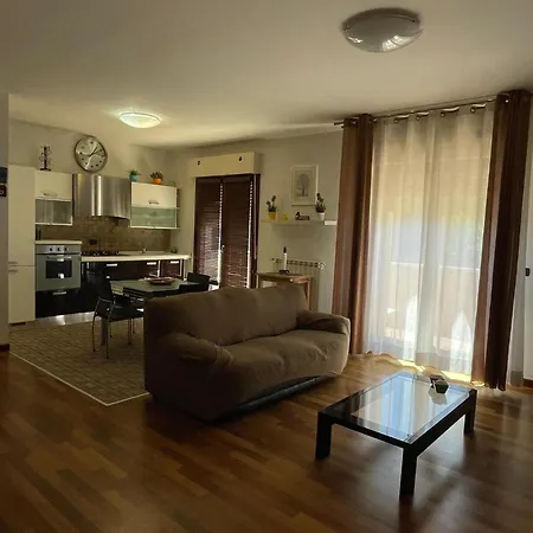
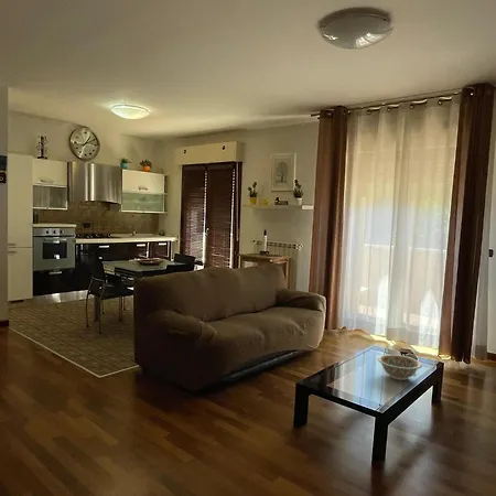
+ decorative bowl (399, 368)
